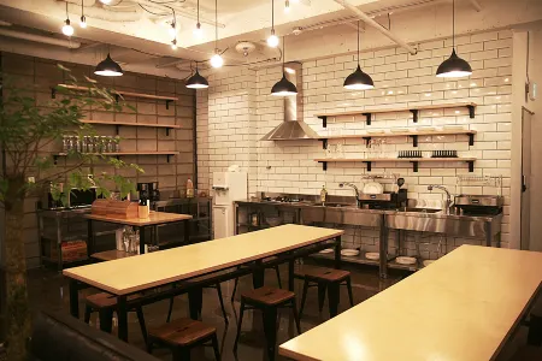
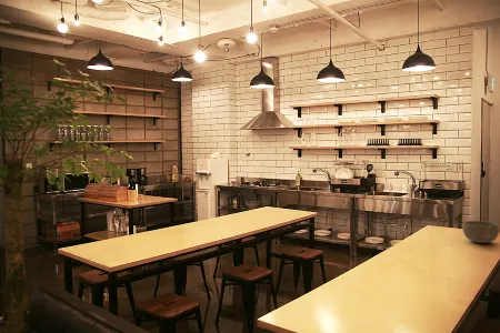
+ bowl (480, 232)
